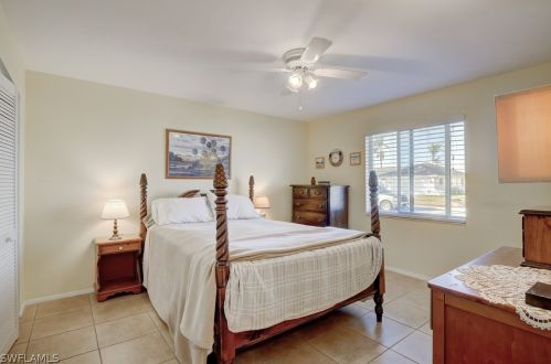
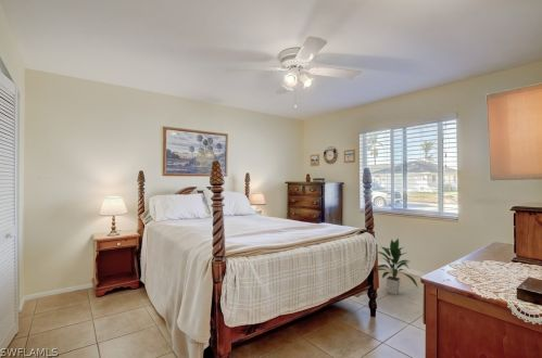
+ indoor plant (393, 266)
